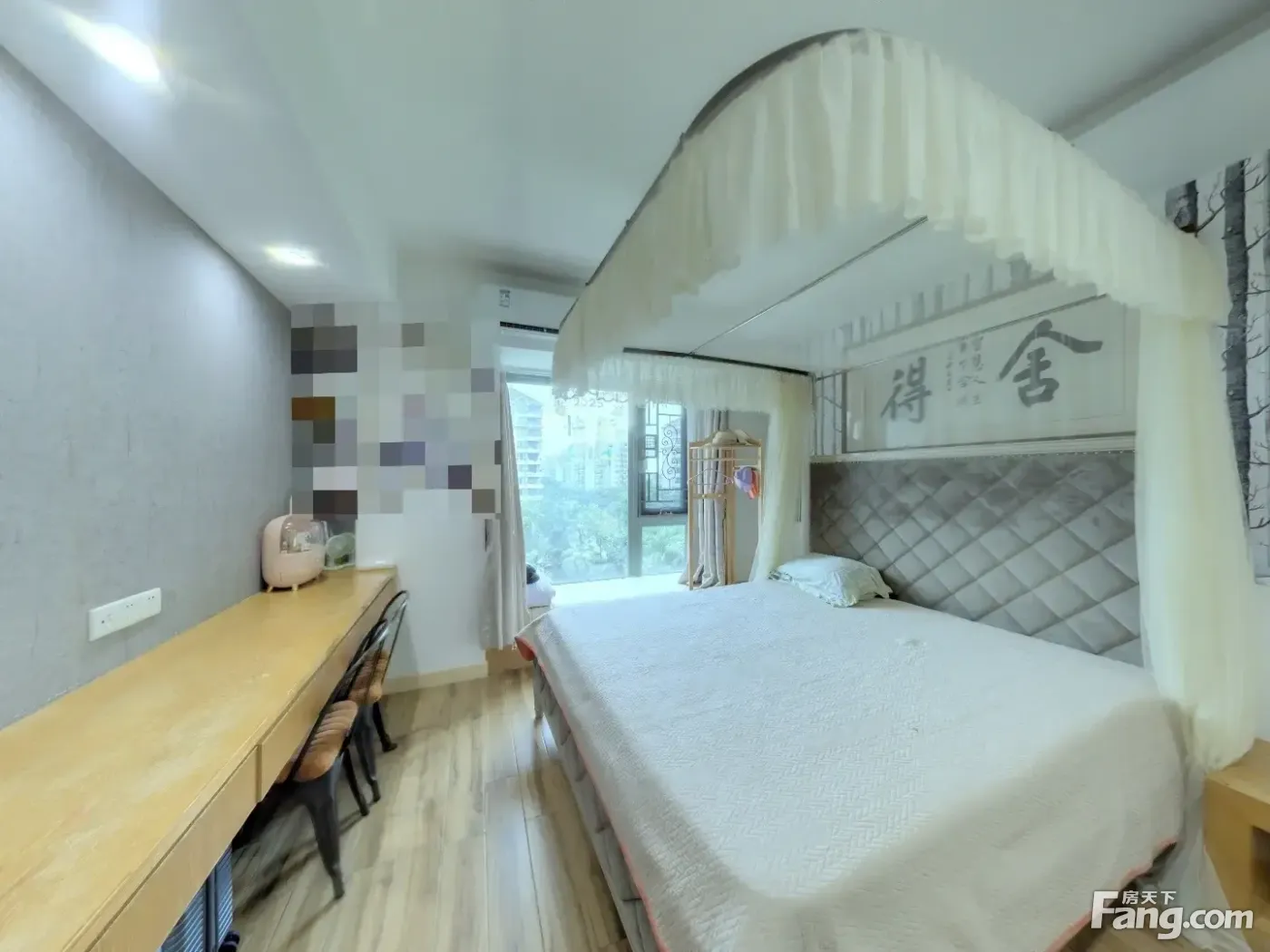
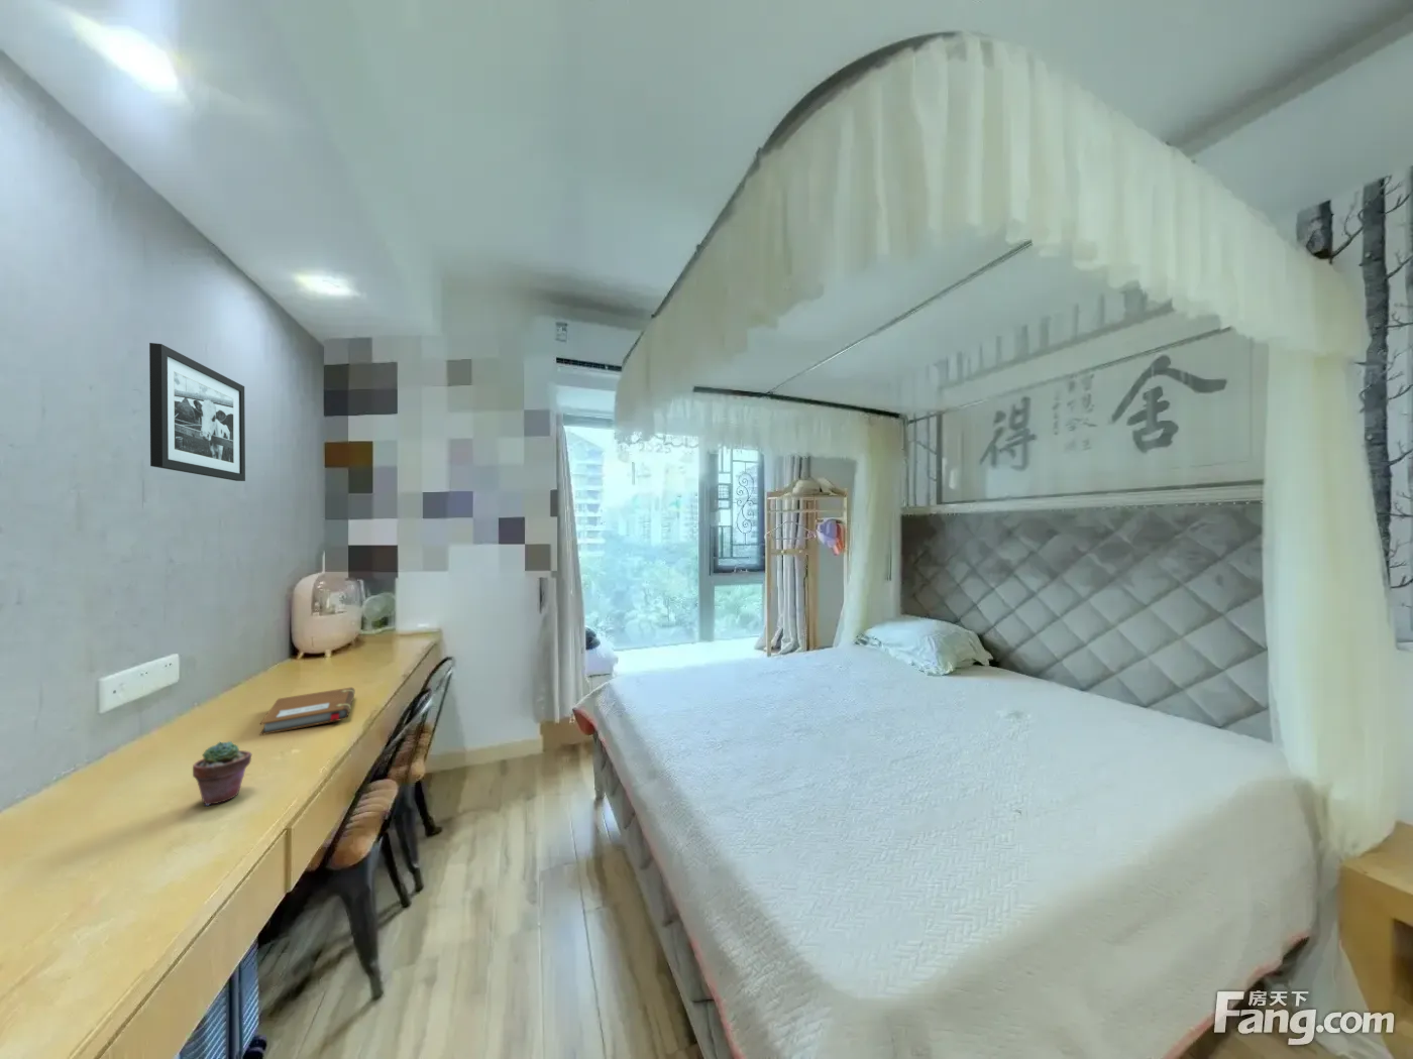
+ picture frame (202, 420)
+ notebook (312, 707)
+ potted succulent (223, 770)
